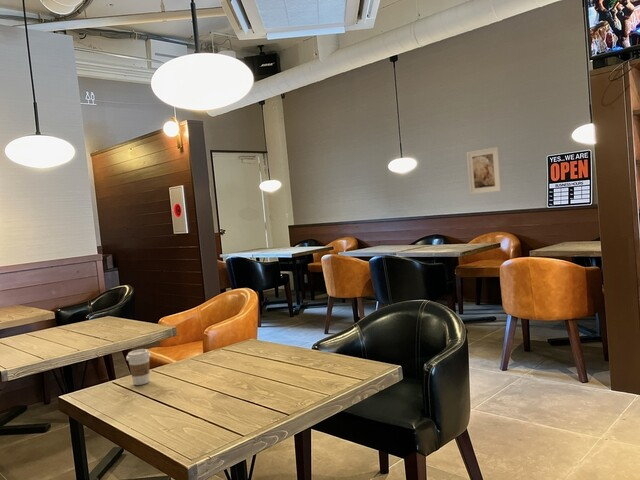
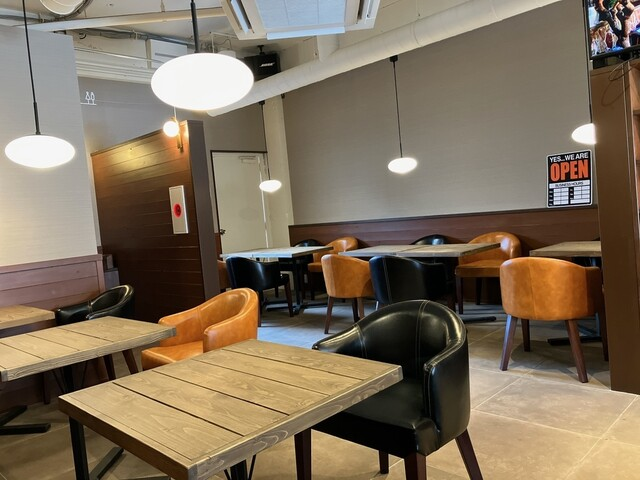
- coffee cup (139, 367)
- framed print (483, 171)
